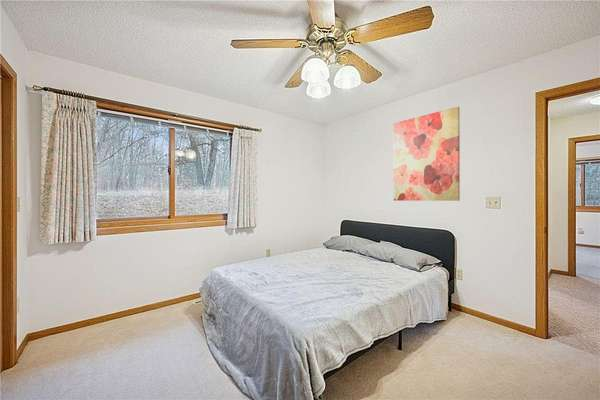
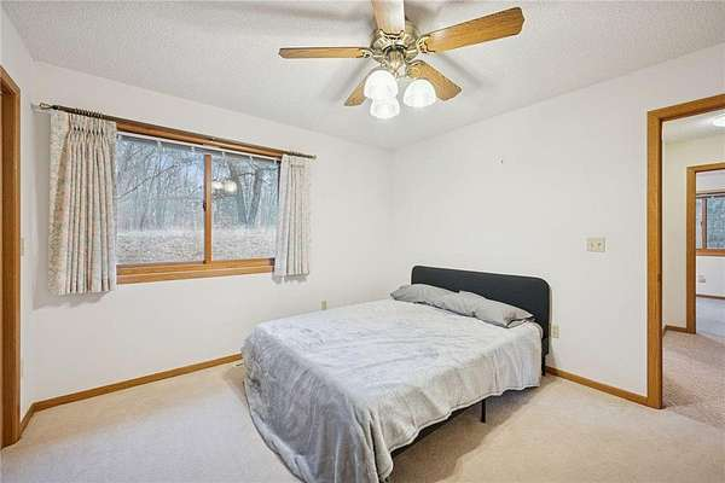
- wall art (423, 158)
